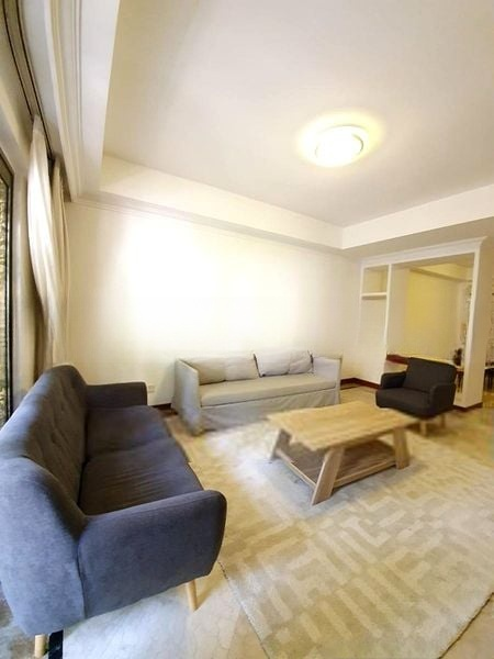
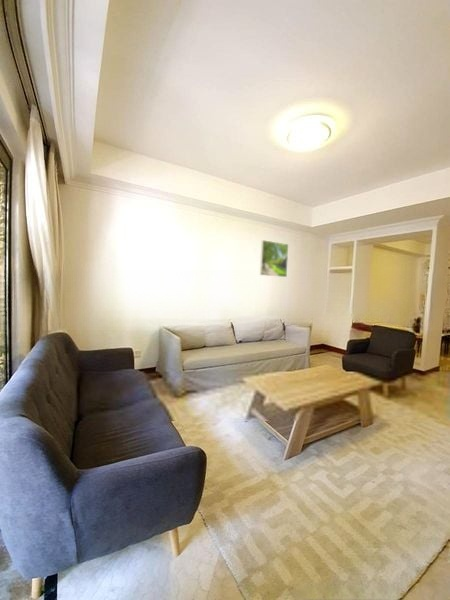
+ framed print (274, 259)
